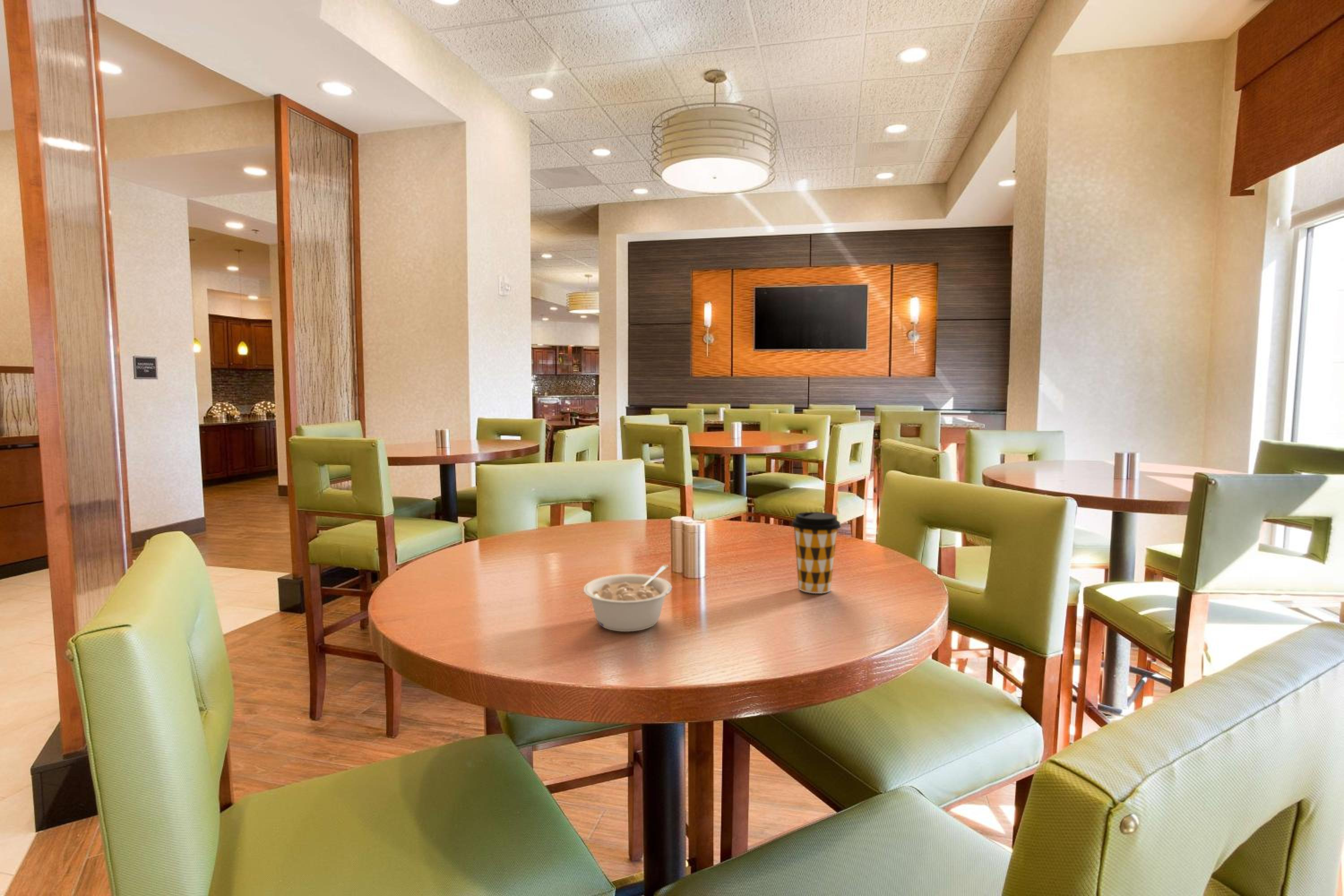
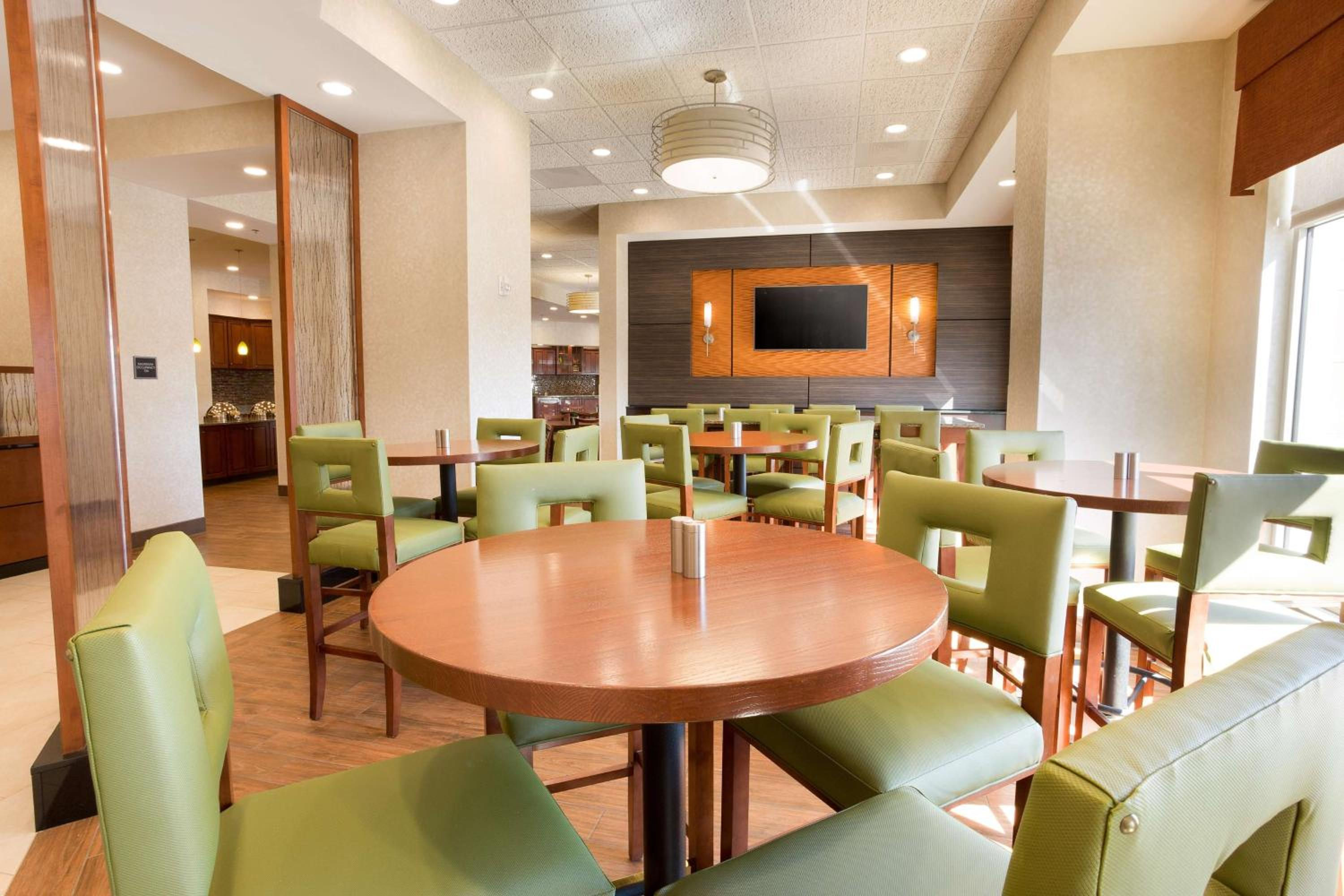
- coffee cup (815, 552)
- legume (628, 599)
